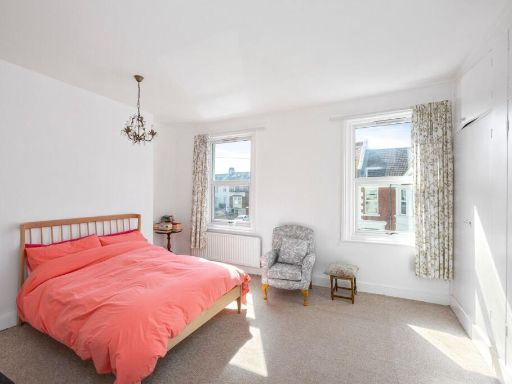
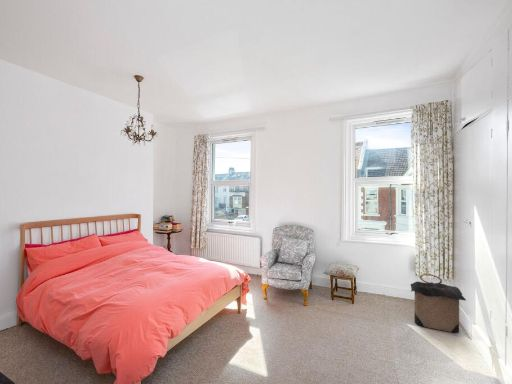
+ laundry hamper (436, 299)
